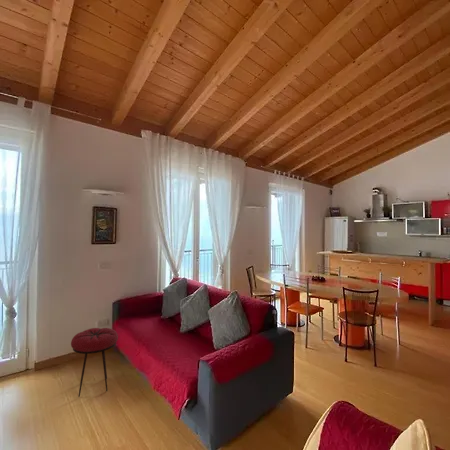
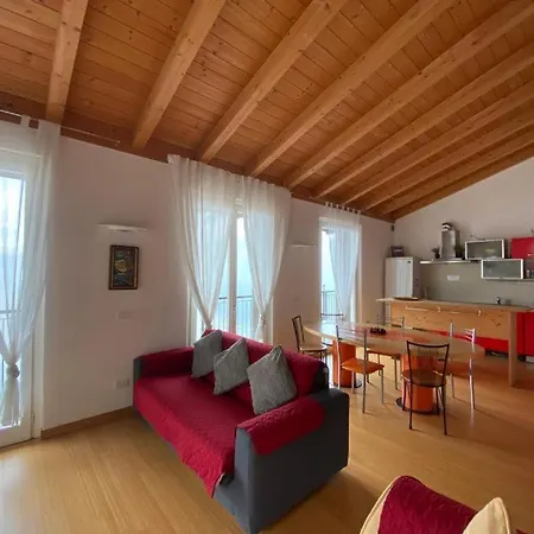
- stool (91, 353)
